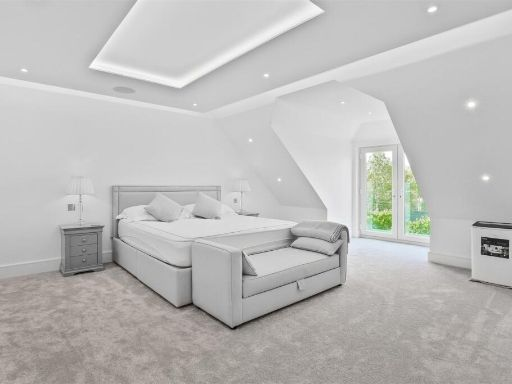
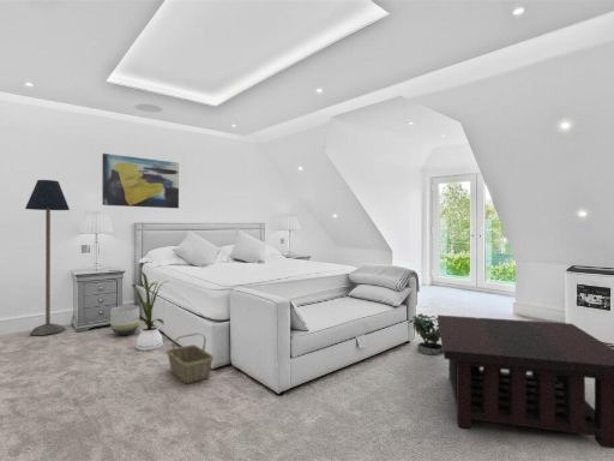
+ coffee table (516, 371)
+ planter (125, 321)
+ house plant (149, 309)
+ wall art (143, 182)
+ floor lamp (48, 256)
+ basket (188, 354)
+ potted plant (428, 330)
